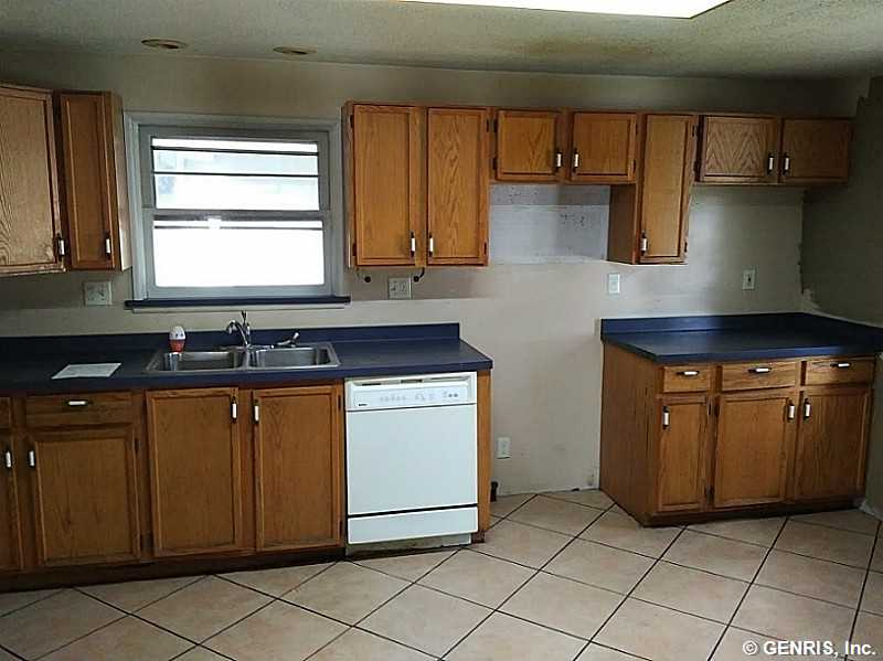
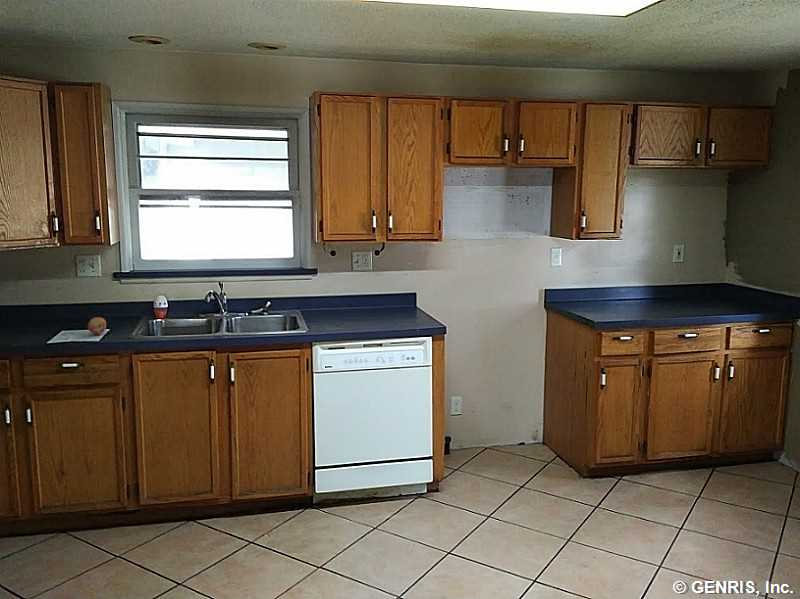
+ fruit (97, 325)
